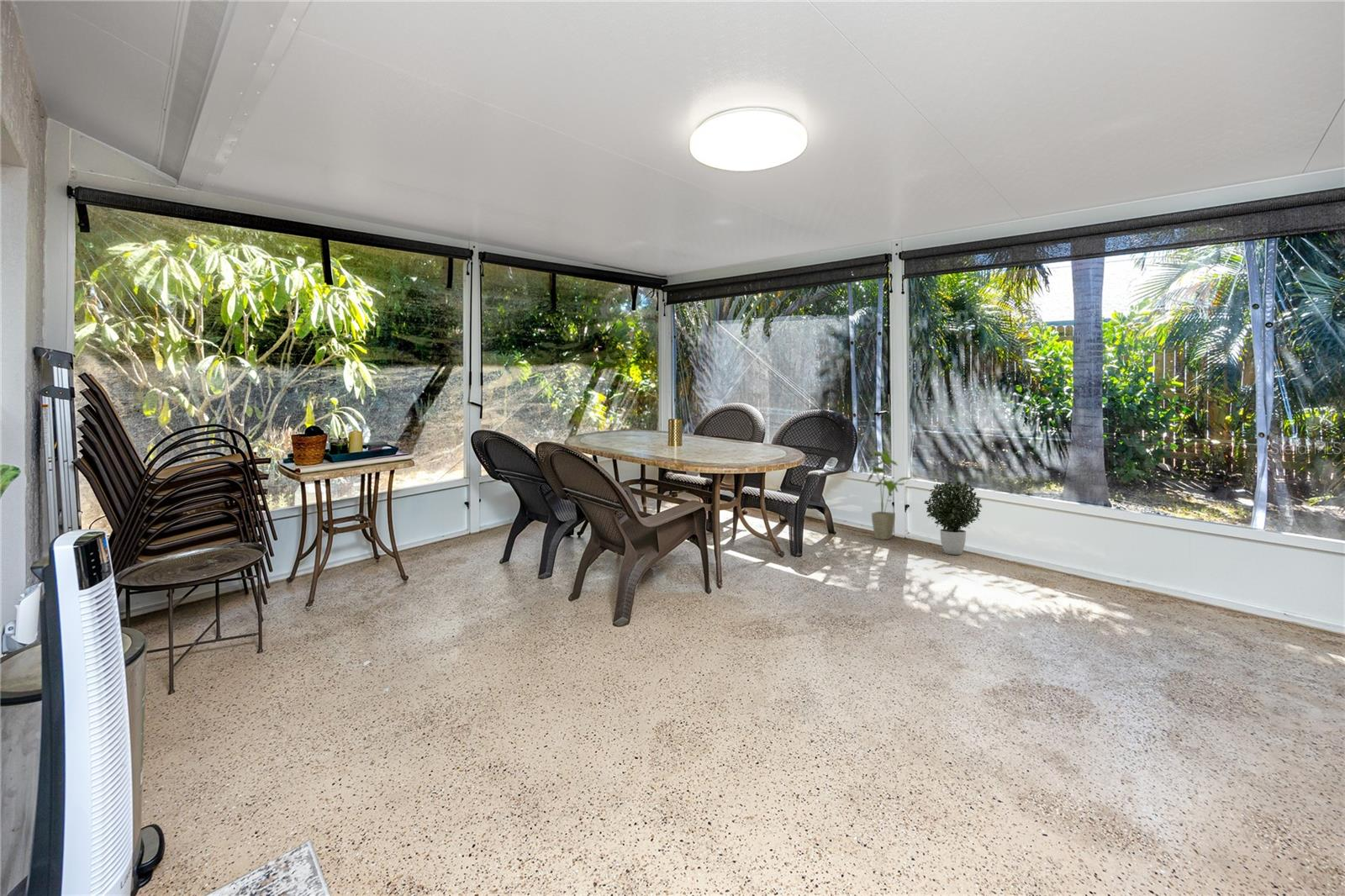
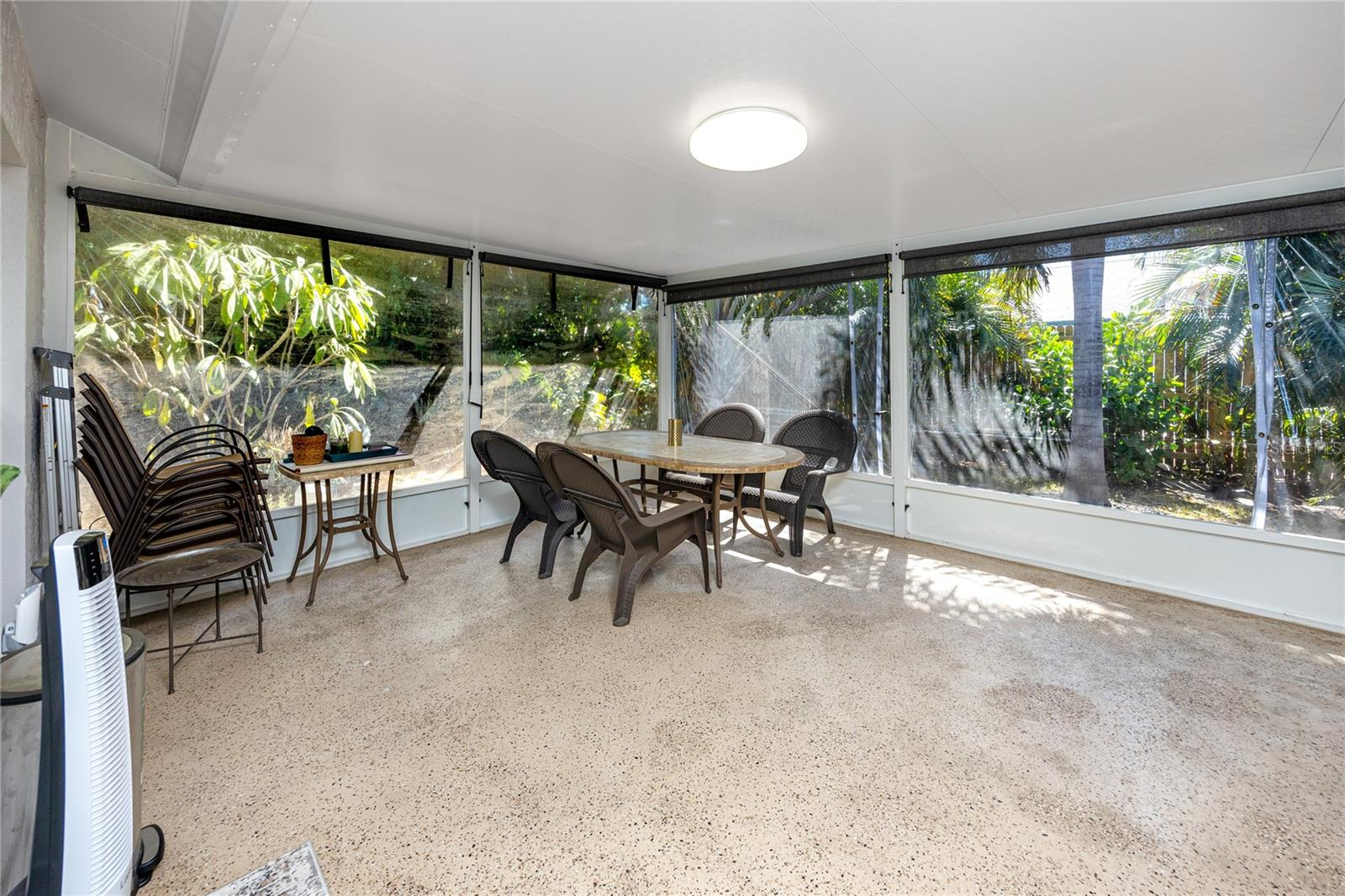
- house plant (889, 495)
- potted plant (953, 517)
